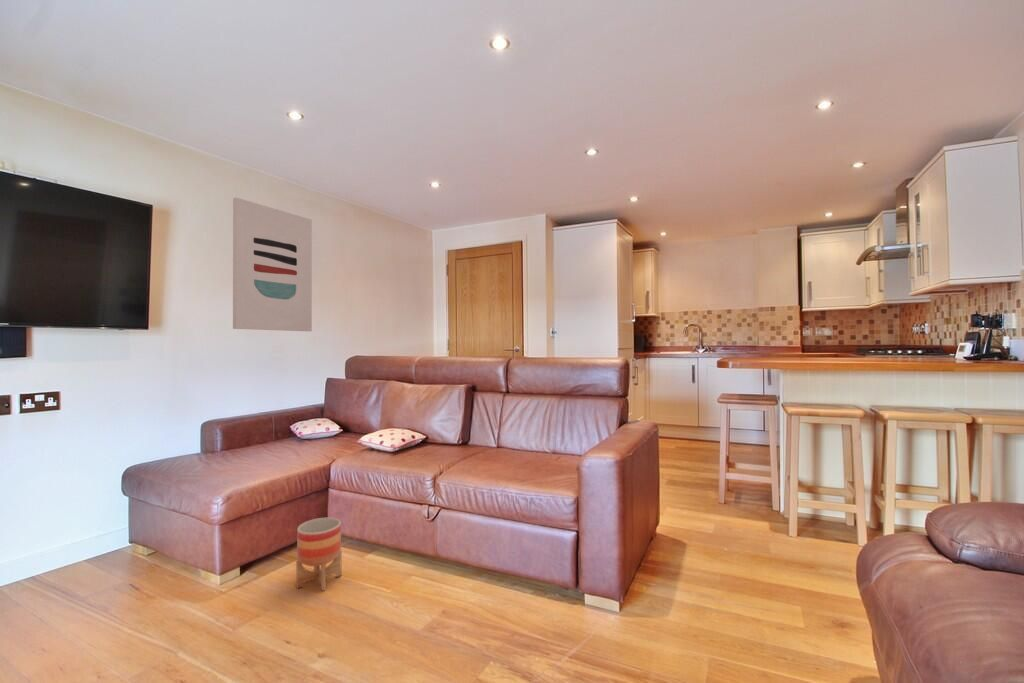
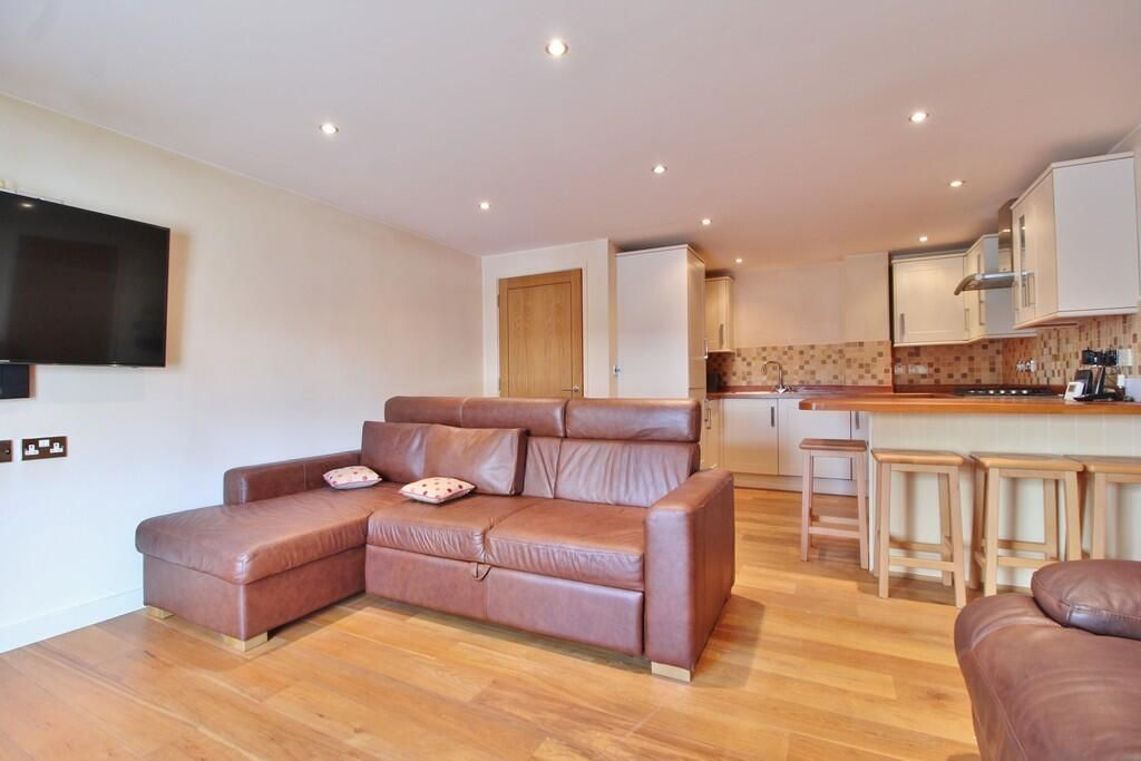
- planter (319, 553)
- wall art (275, 269)
